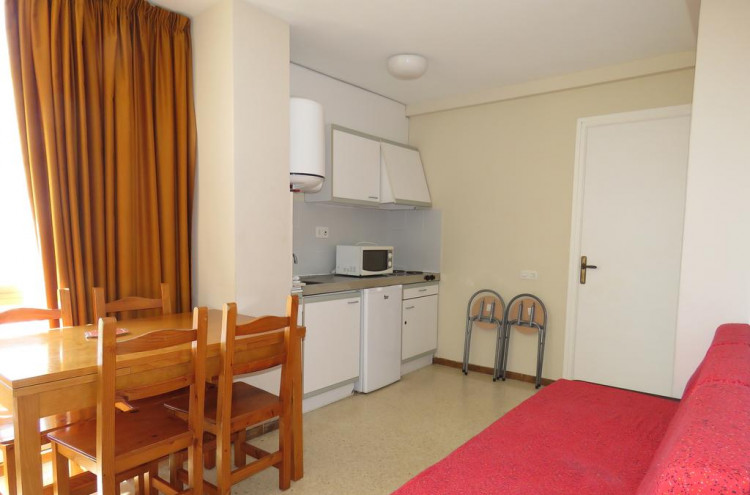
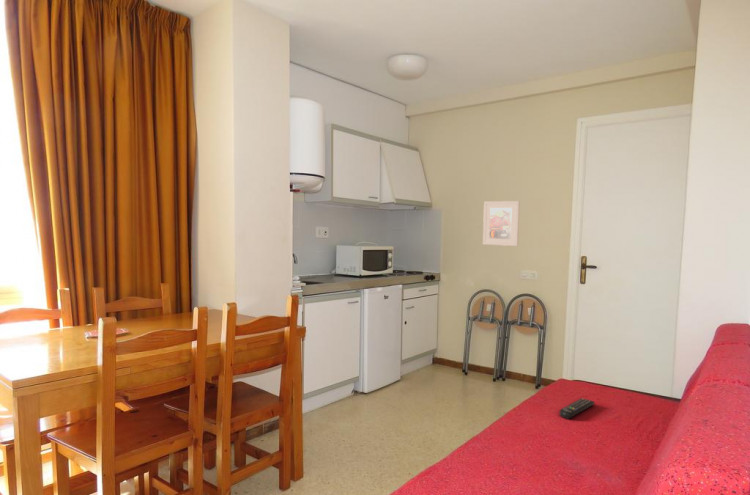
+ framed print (500, 223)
+ remote control (577, 407)
